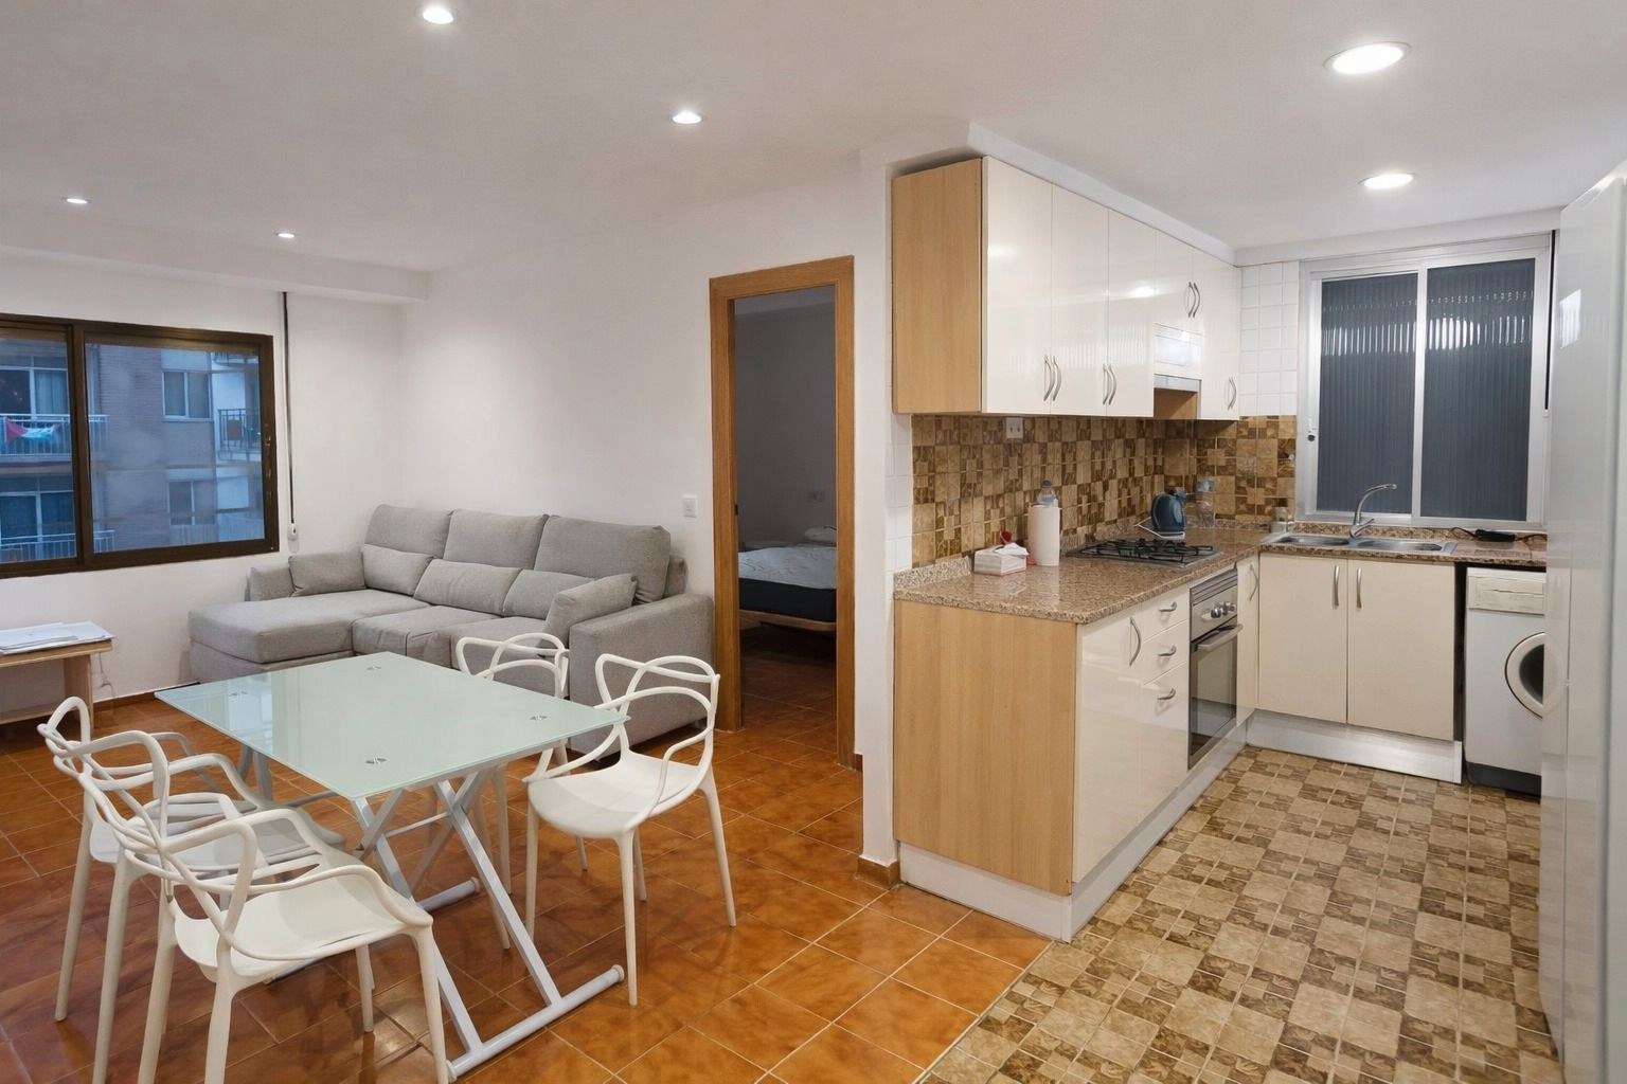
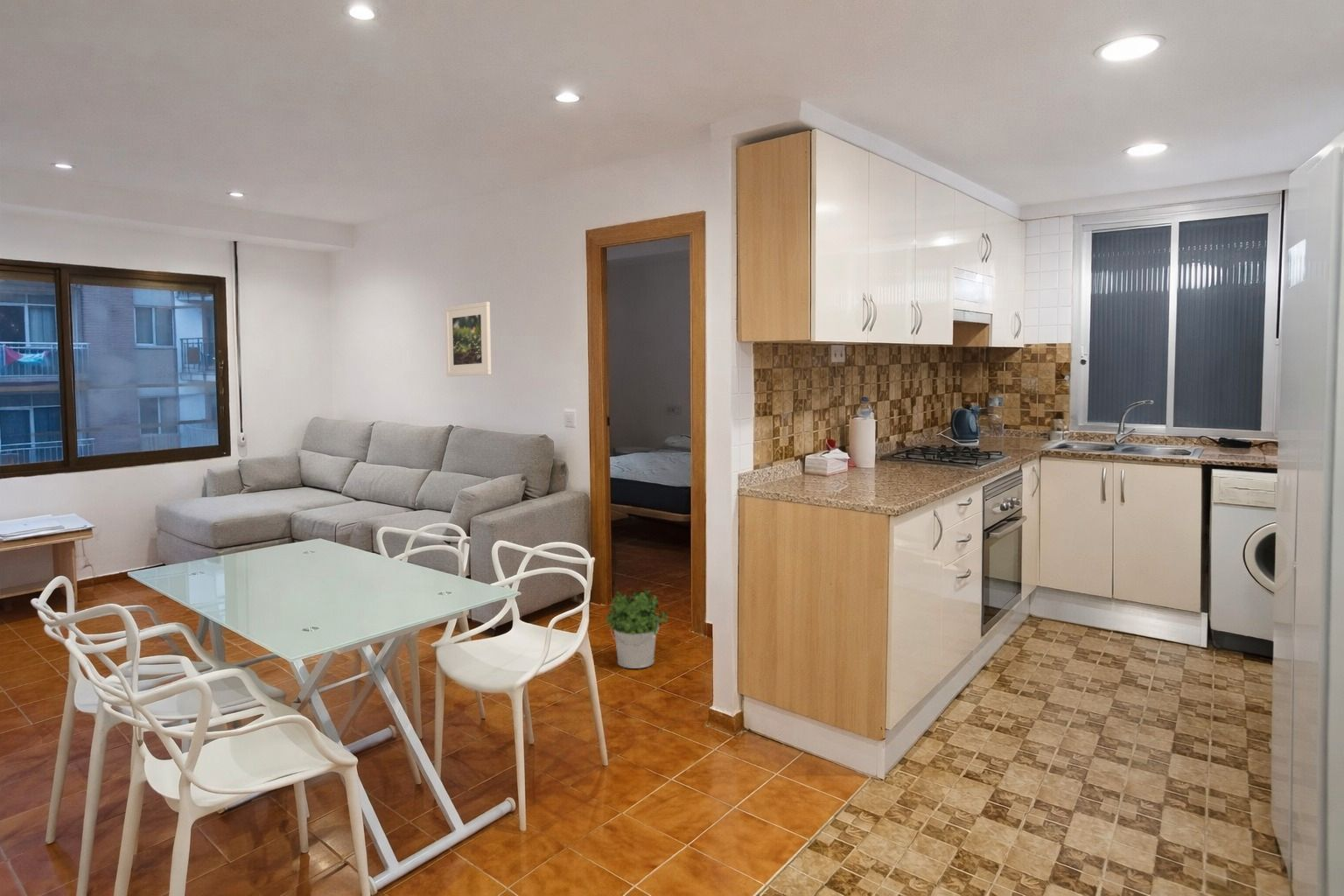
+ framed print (467, 340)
+ potted plant (637, 626)
